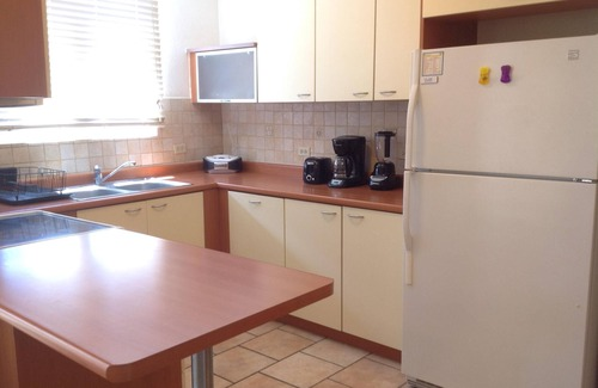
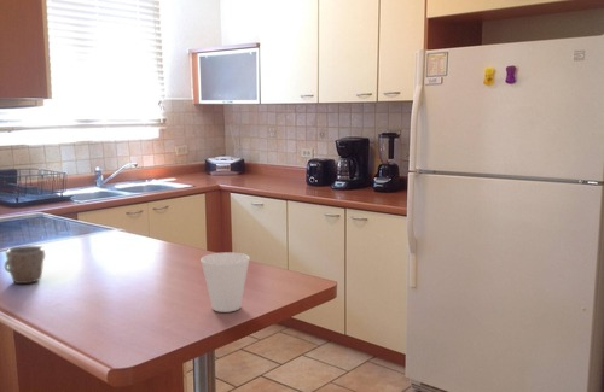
+ cup (225, 282)
+ mug (25, 264)
